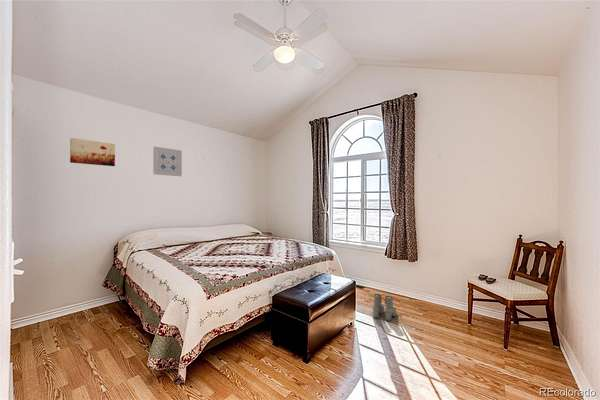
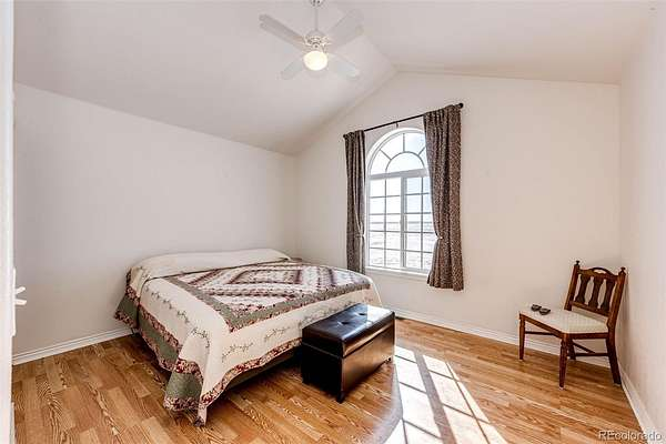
- wall art (168, 162)
- boots (383, 305)
- wall art (93, 152)
